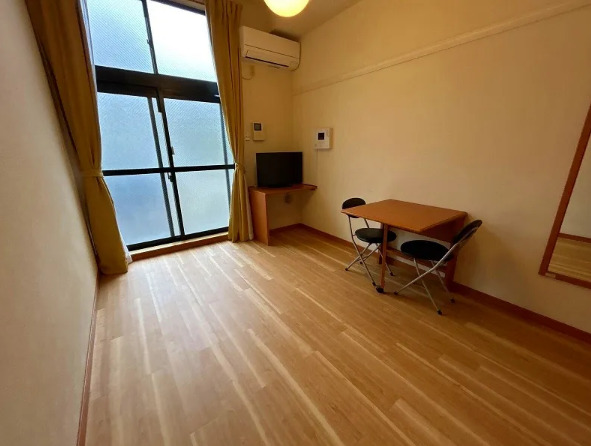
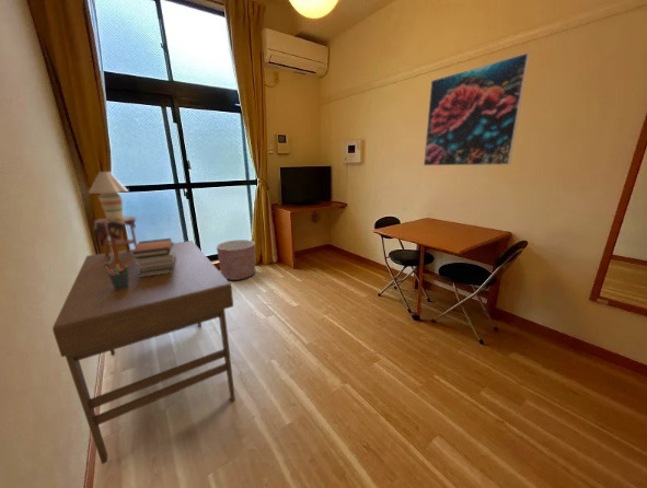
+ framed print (467, 119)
+ planter (236, 259)
+ pen holder (118, 275)
+ desk (160, 323)
+ book stack (155, 256)
+ table lamp (114, 214)
